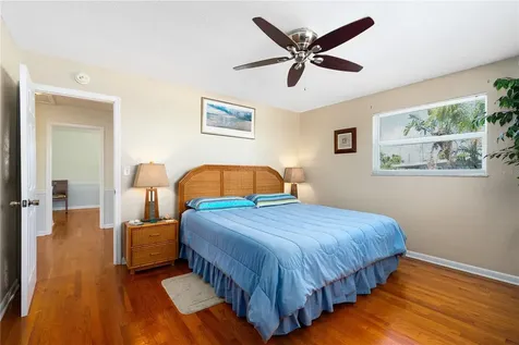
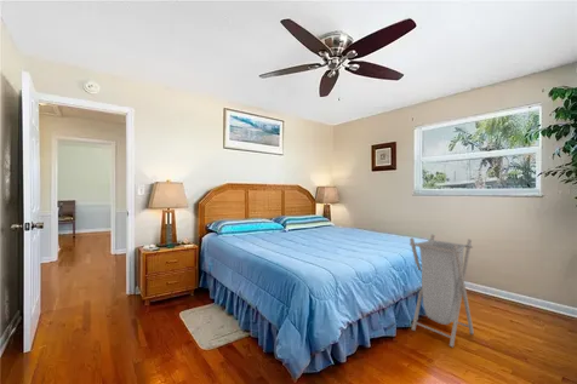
+ laundry hamper (441, 285)
